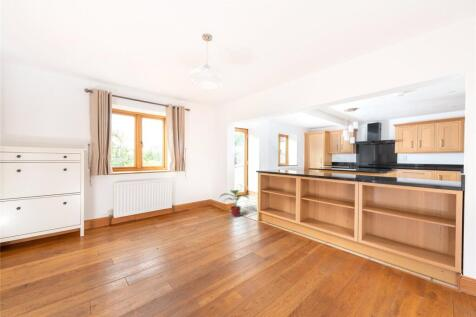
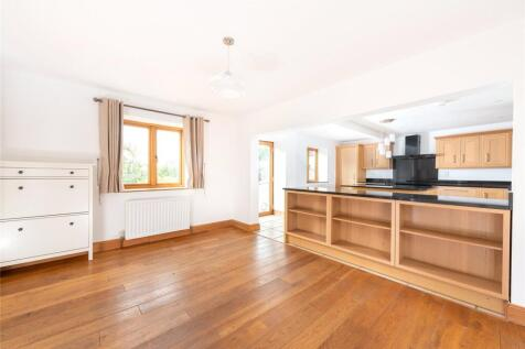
- potted plant (232, 206)
